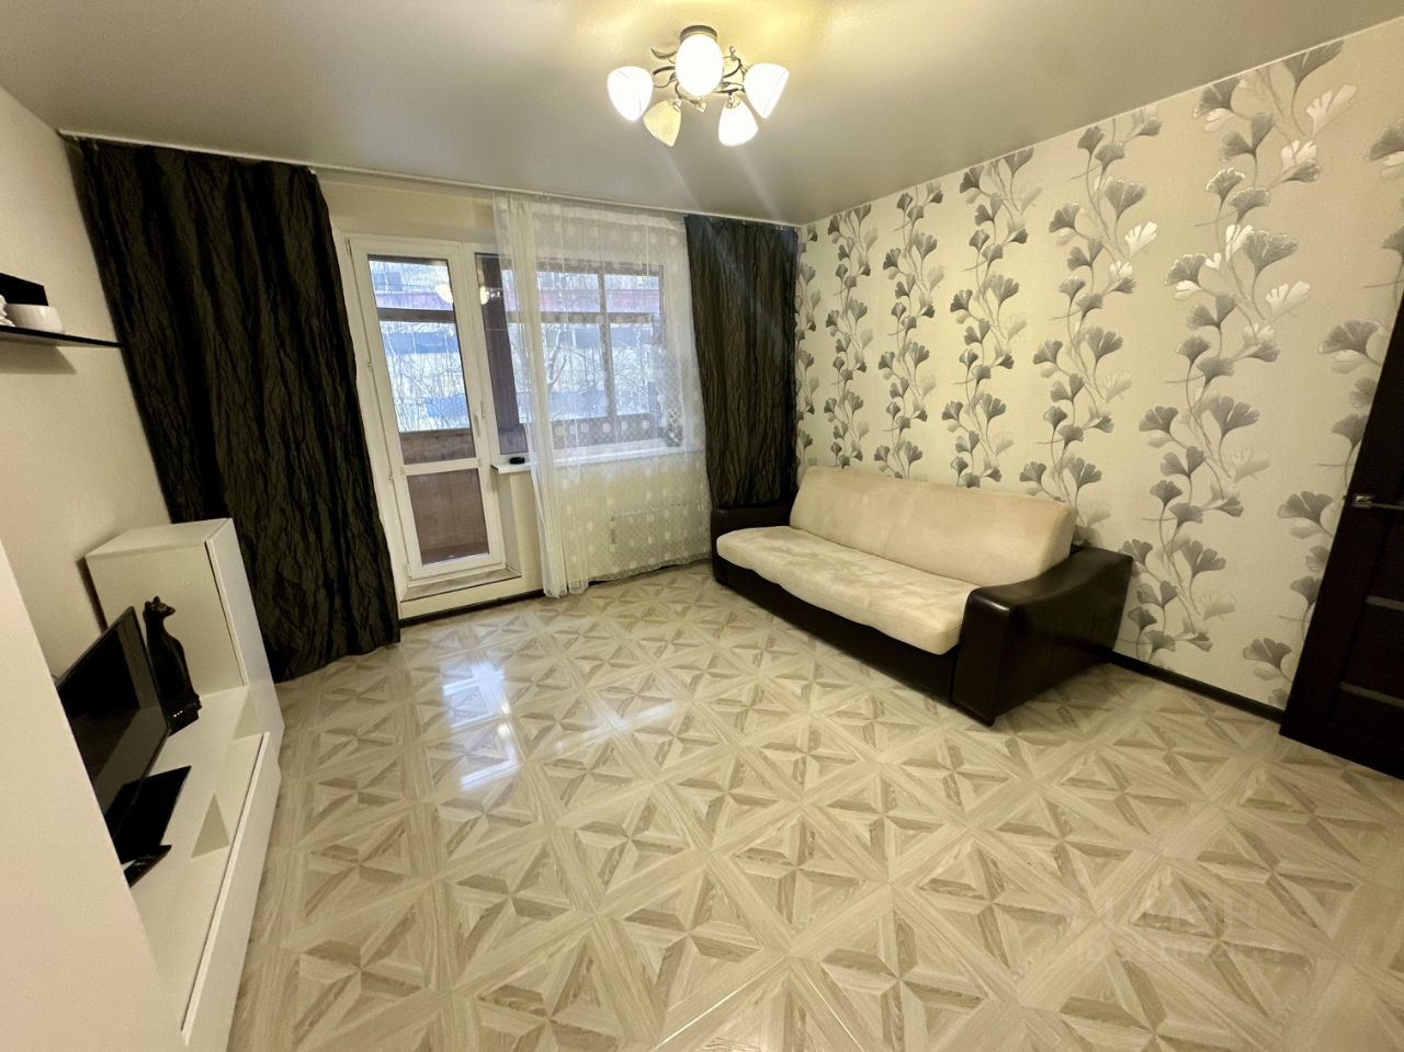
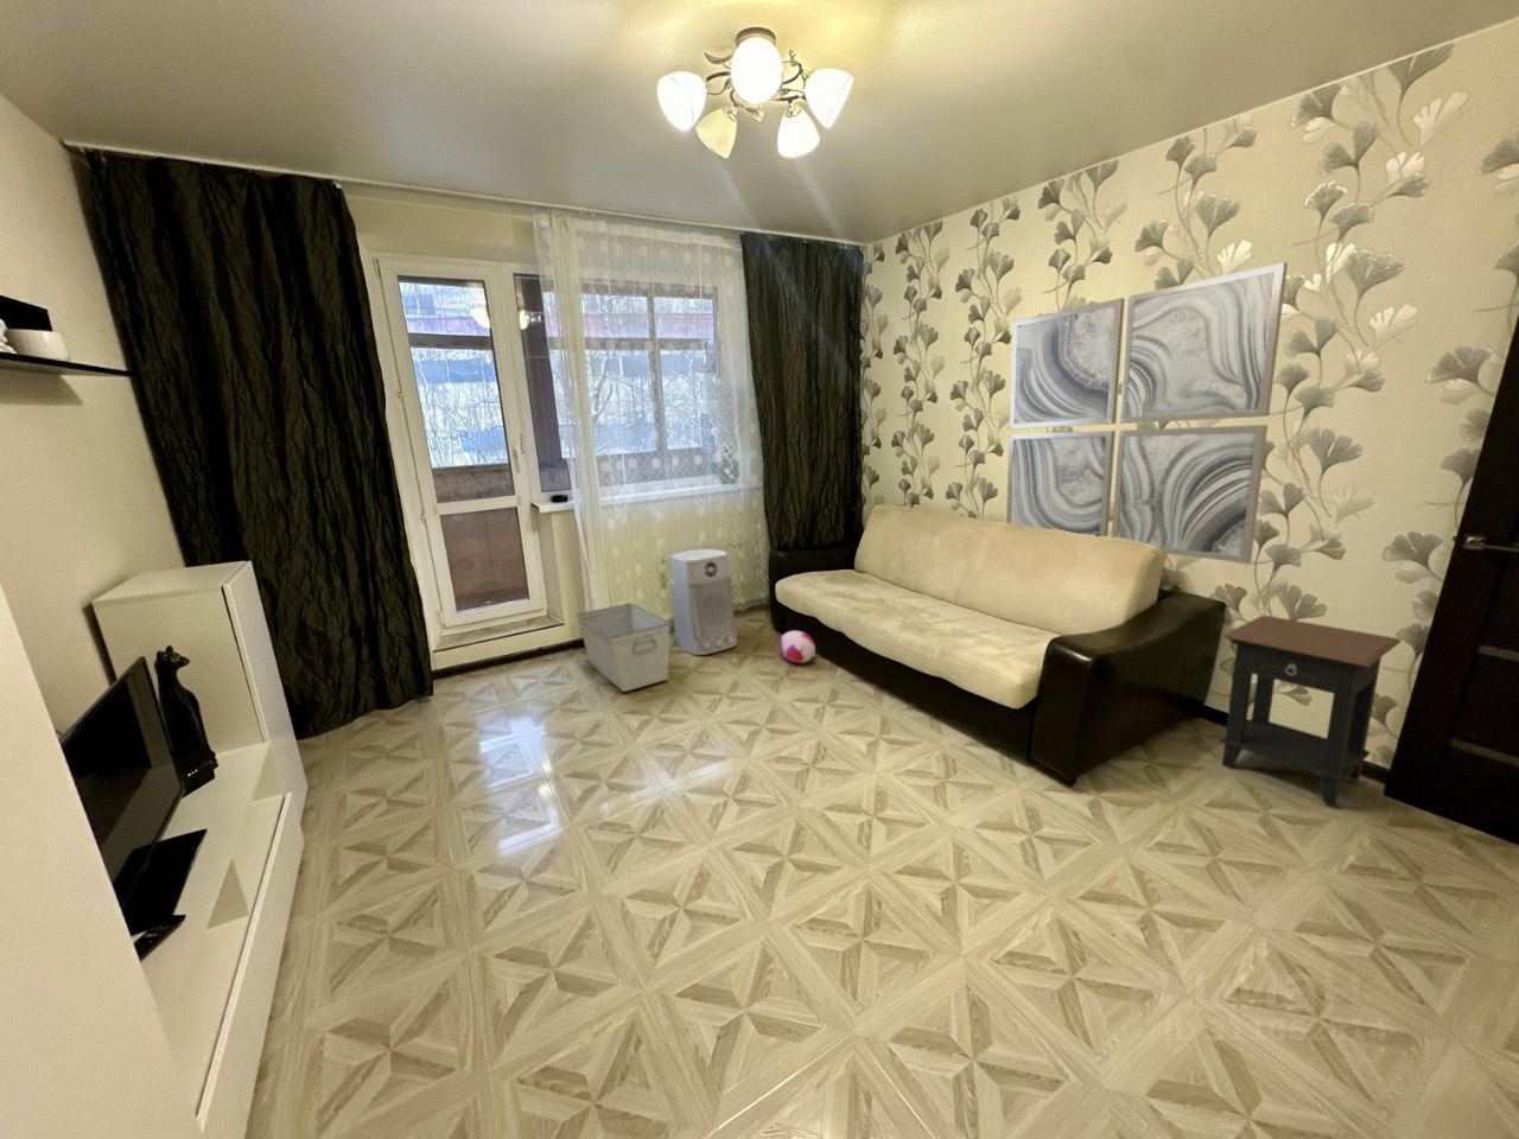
+ side table (1303, 686)
+ plush toy (797, 646)
+ wall art (1120, 431)
+ storage bin (624, 644)
+ air purifier (701, 599)
